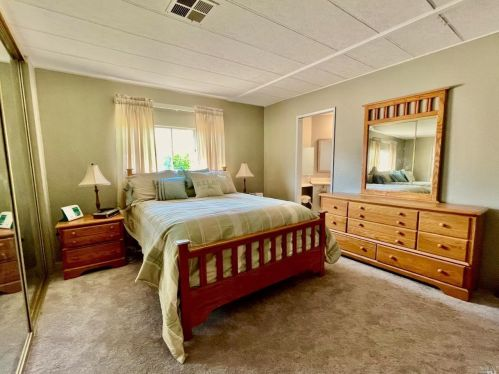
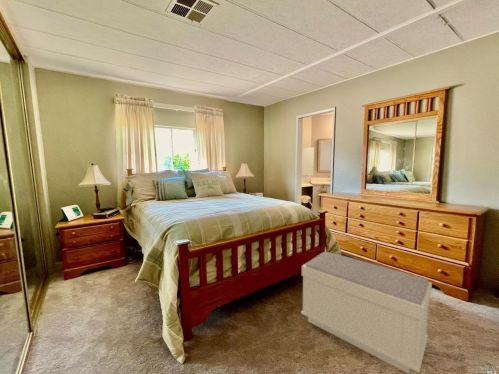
+ bench (360, 300)
